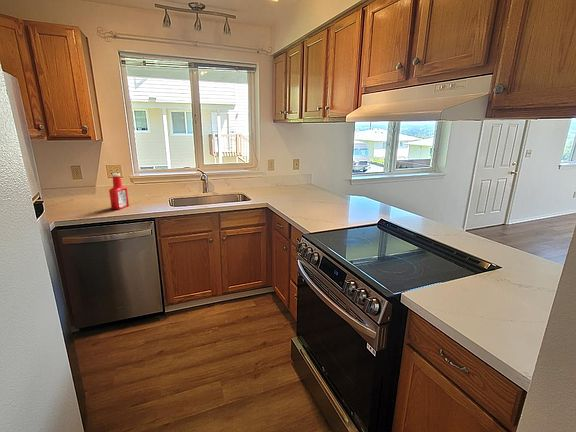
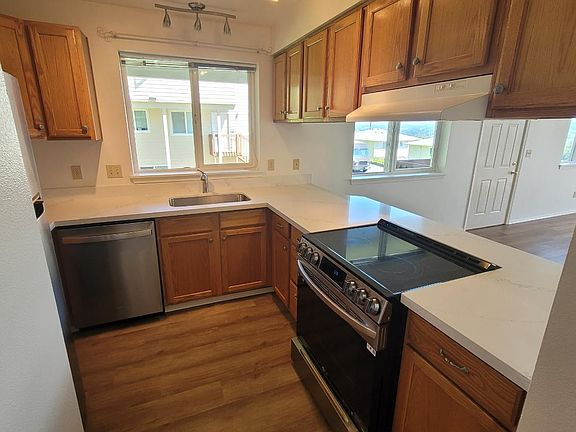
- soap bottle (118, 190)
